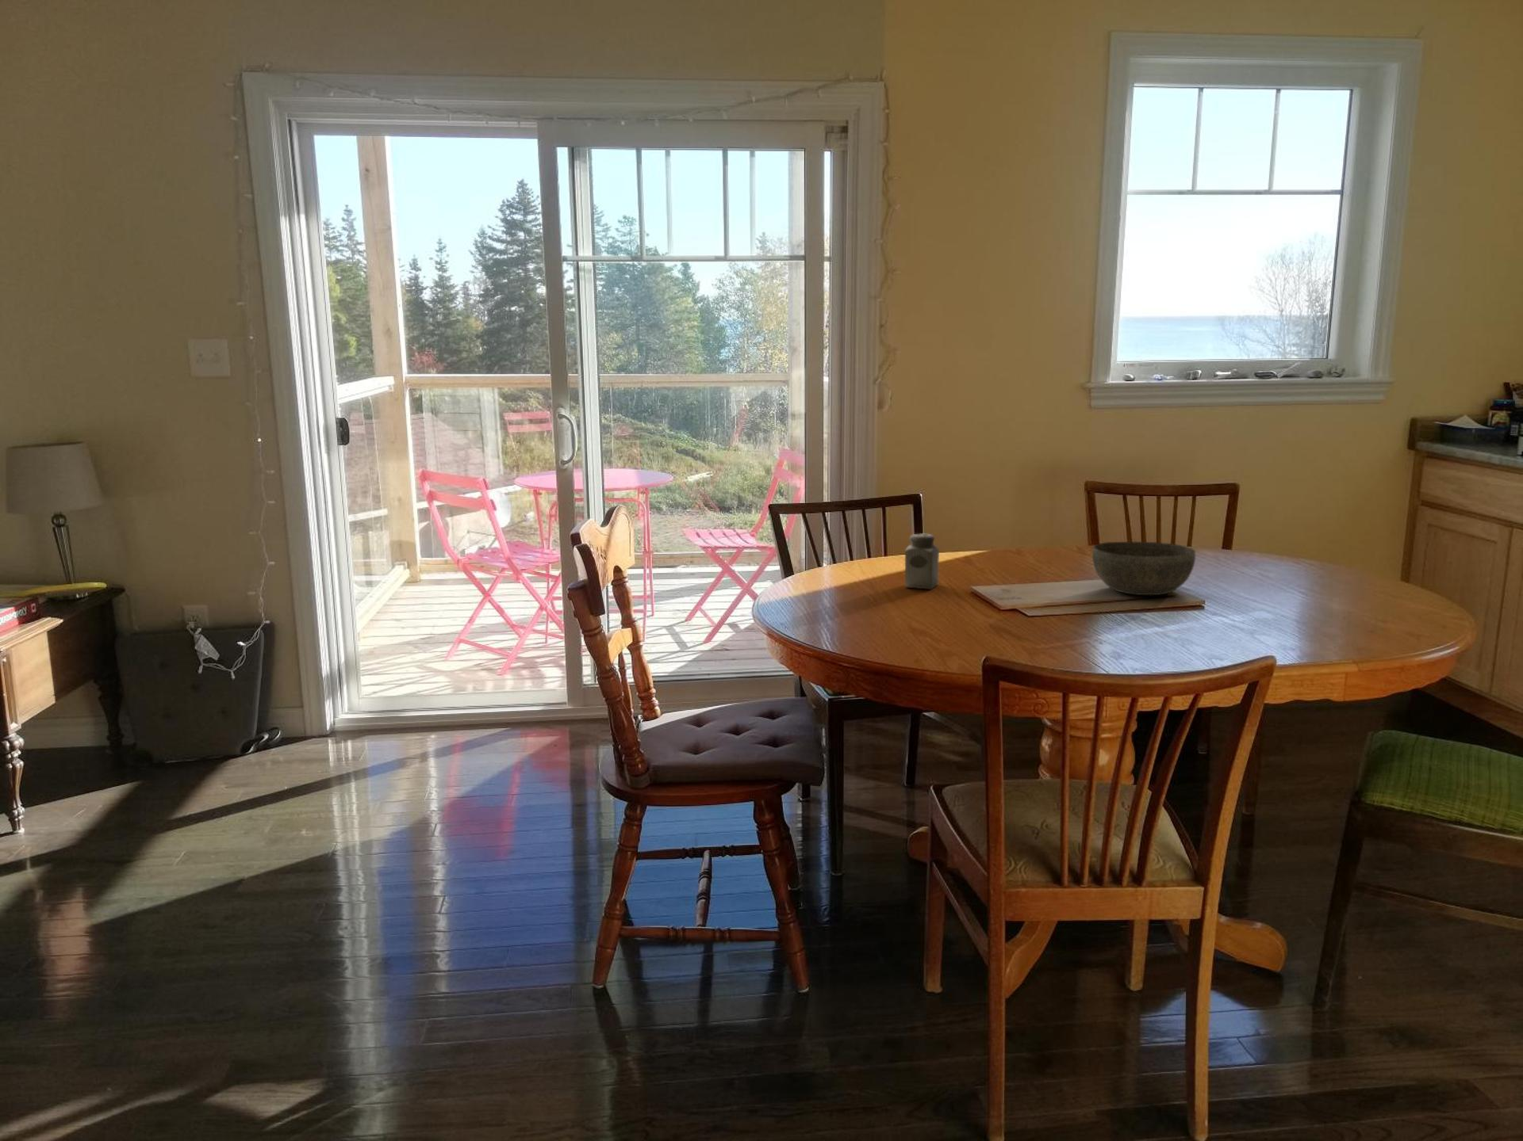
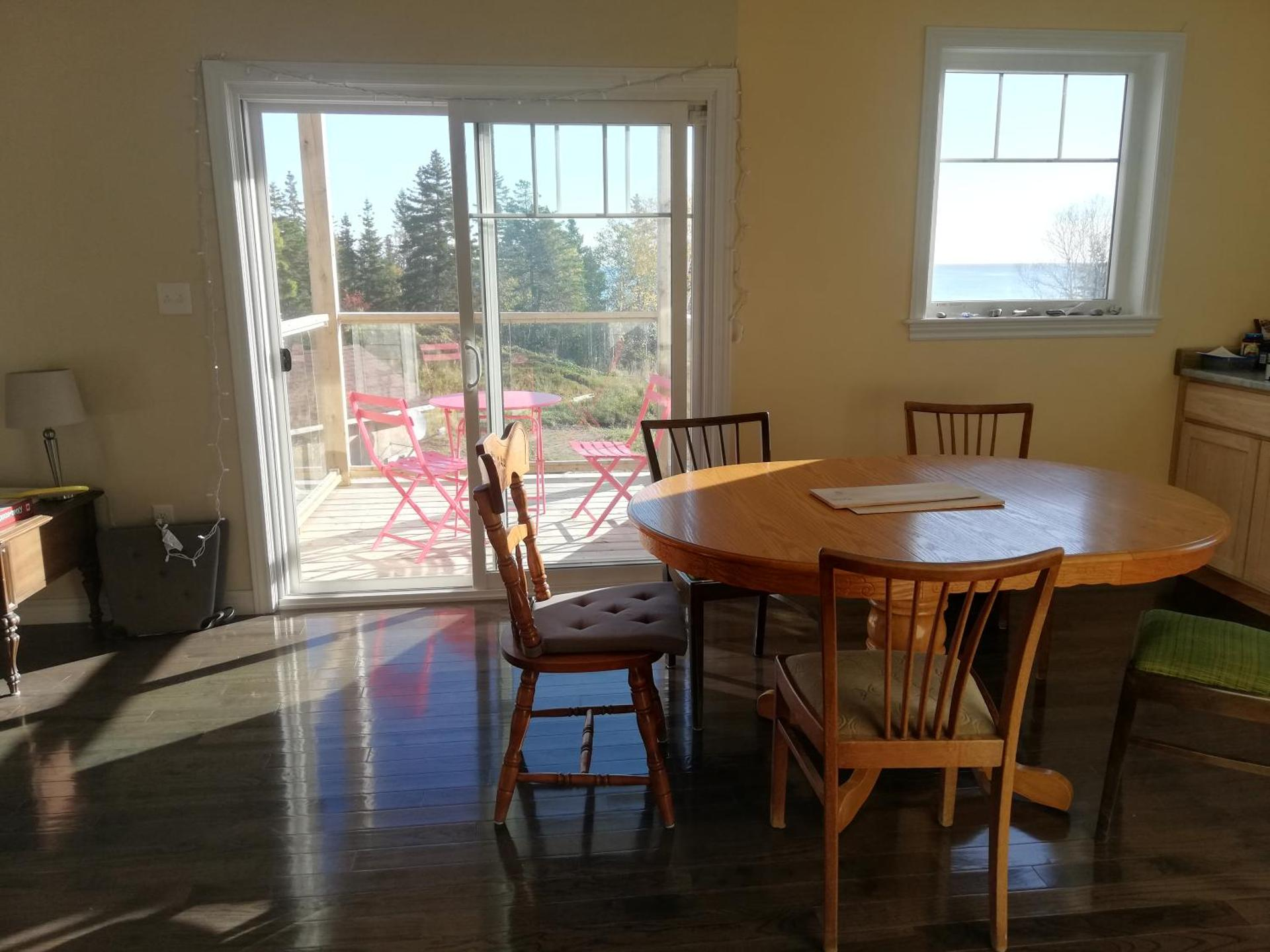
- bowl (1142, 569)
- salt shaker (922, 560)
